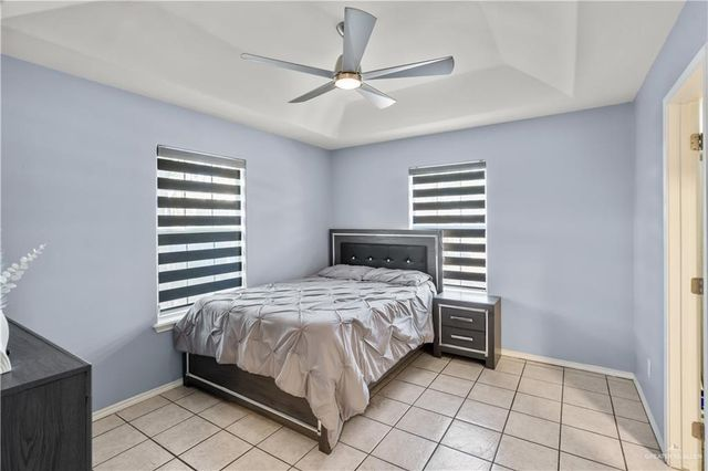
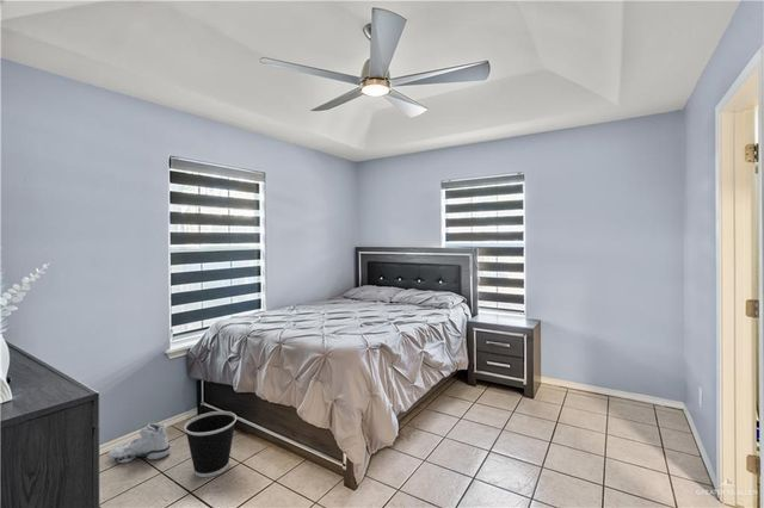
+ sneaker (140, 440)
+ wastebasket (211, 444)
